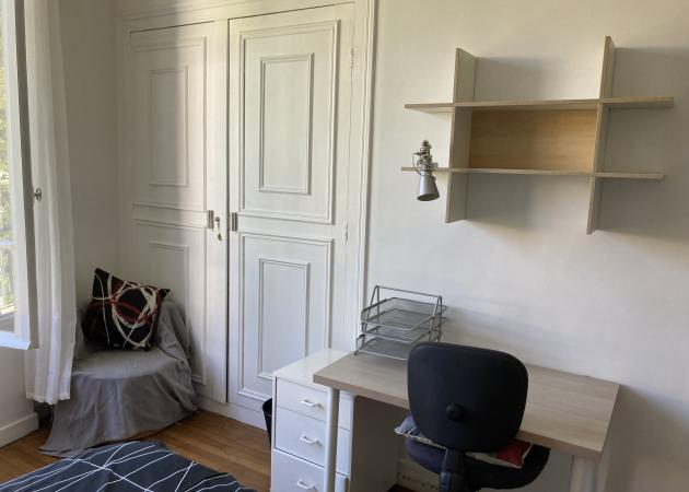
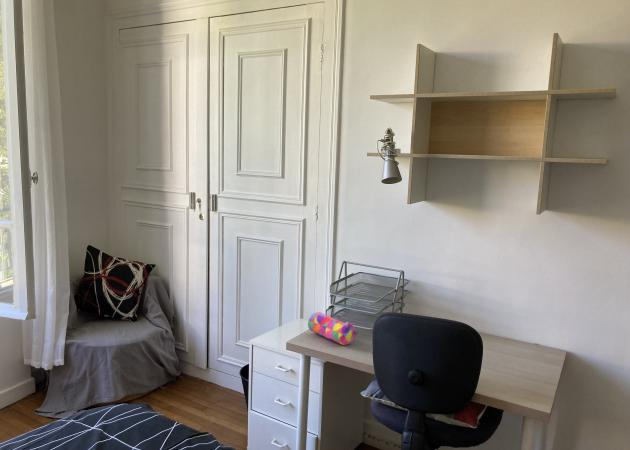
+ pencil case (332, 327)
